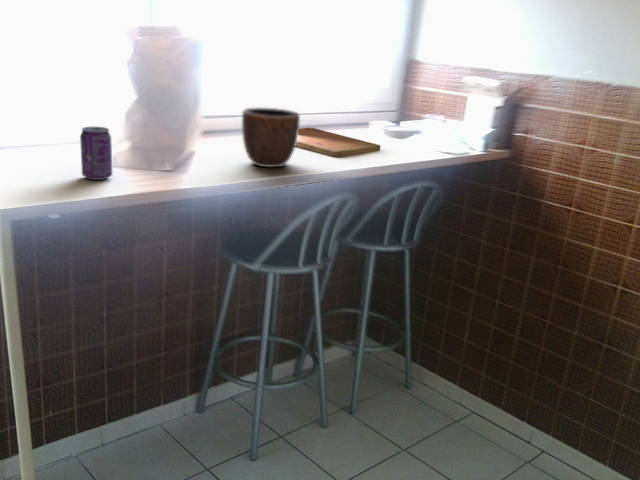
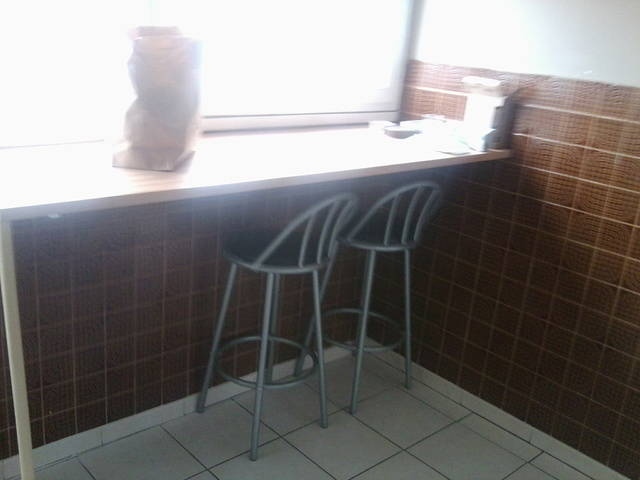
- cutting board (321, 141)
- beverage can (96, 153)
- bowl (269, 138)
